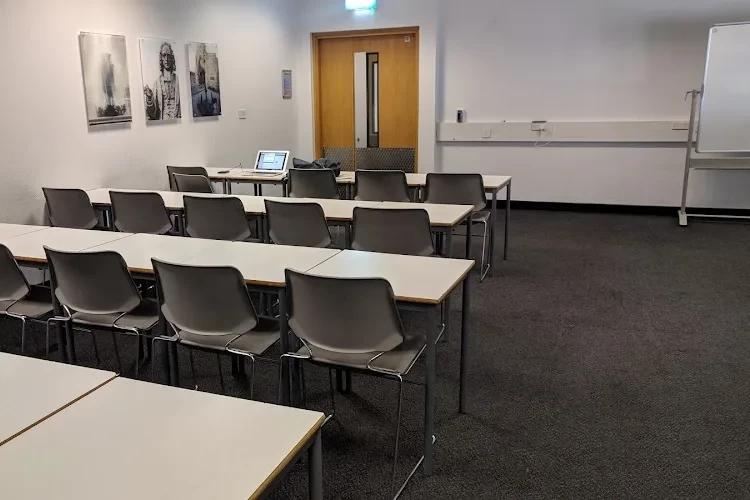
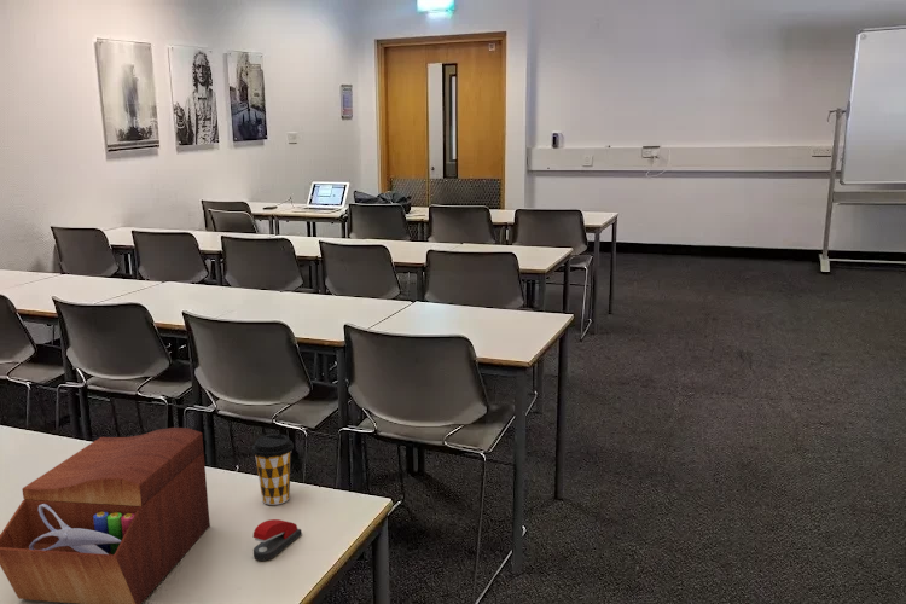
+ stapler (274, 532)
+ sewing box (106, 512)
+ coffee cup (273, 469)
